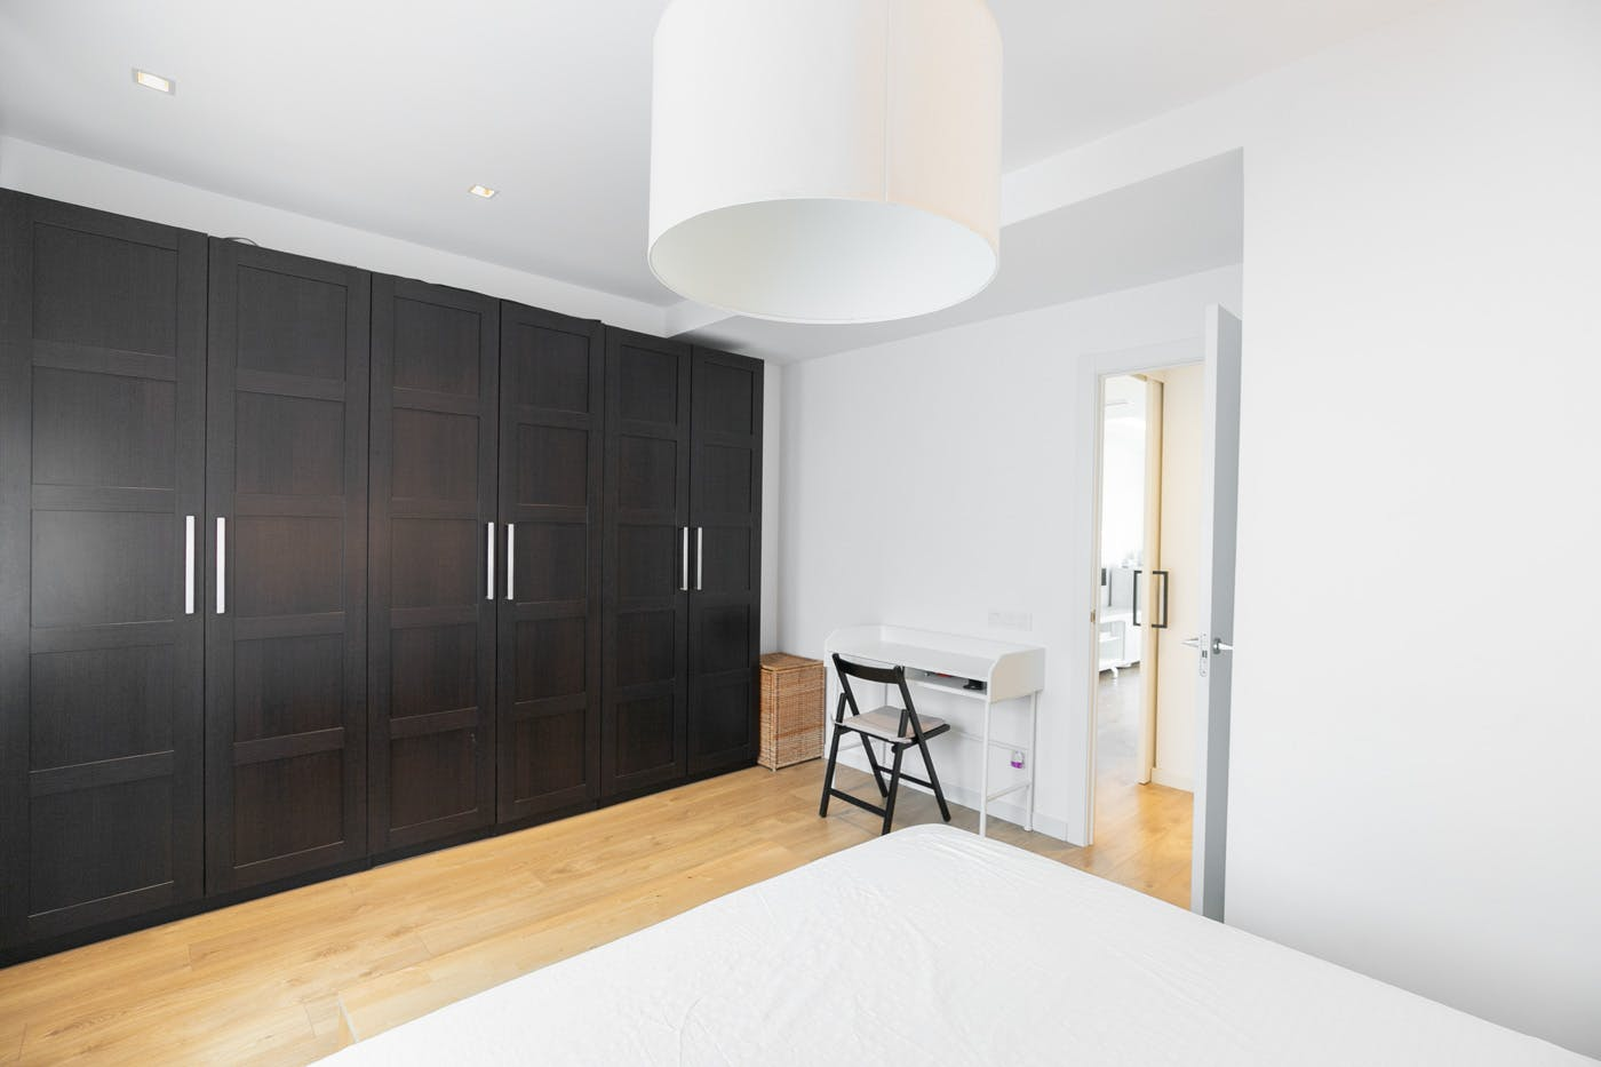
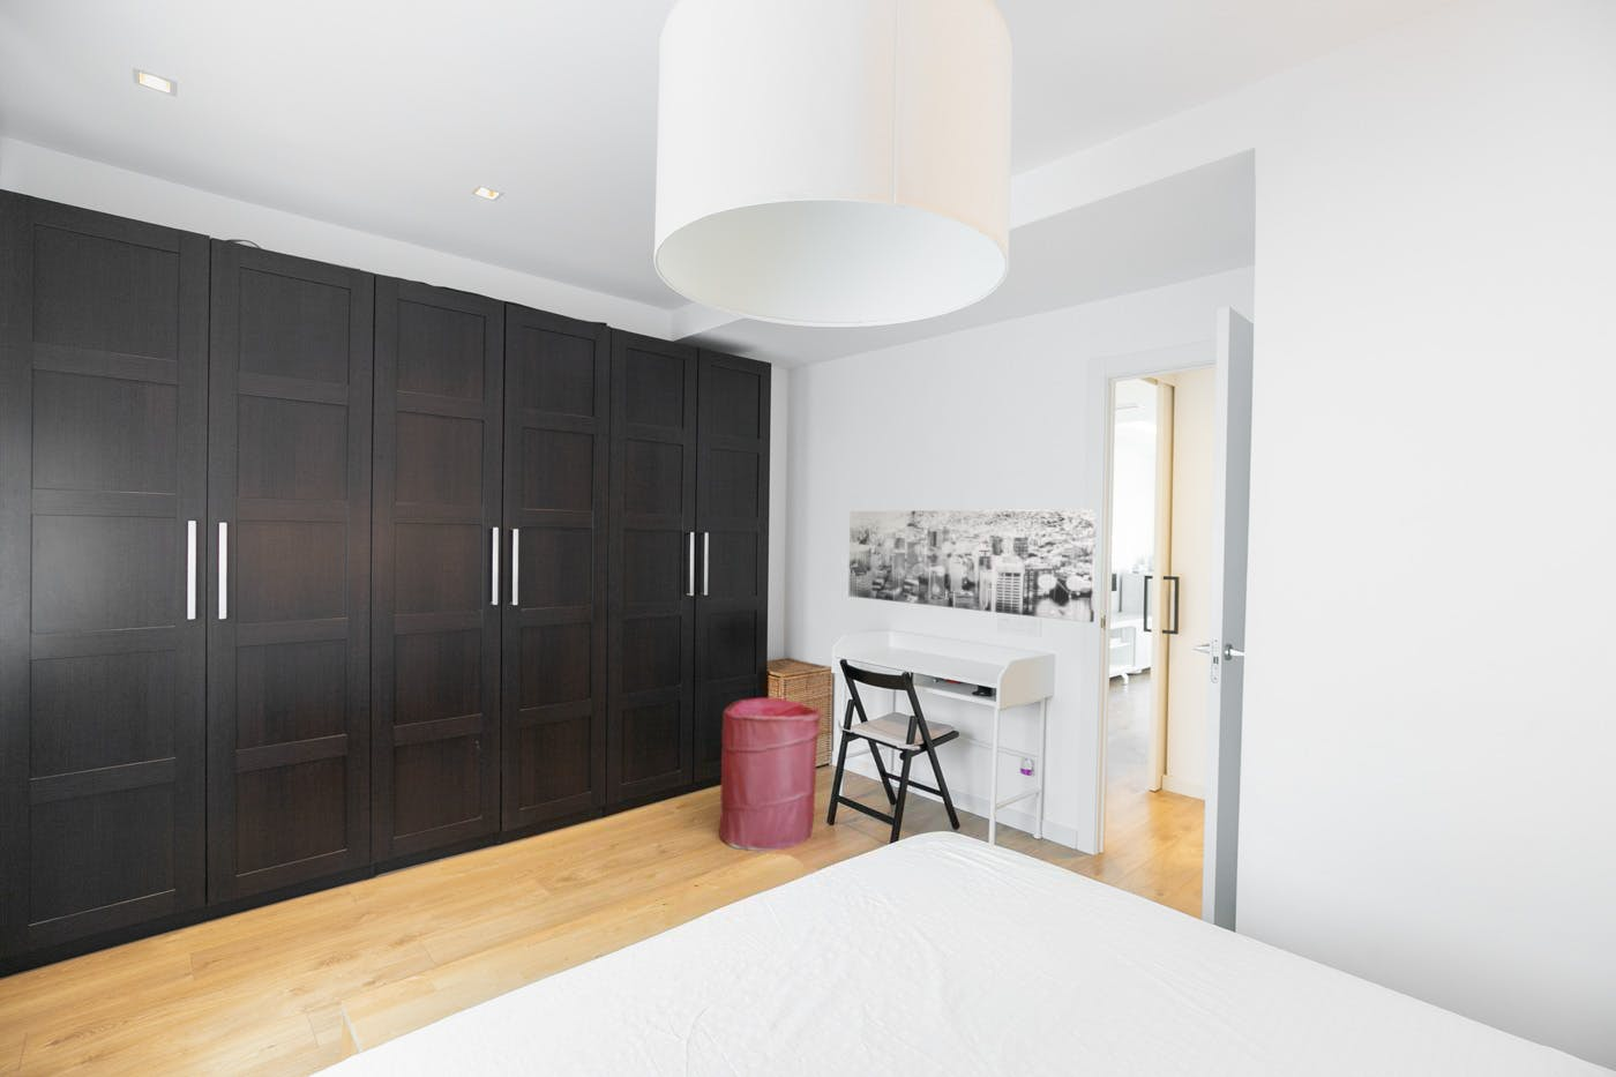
+ wall art (955, 559)
+ laundry hamper (770, 768)
